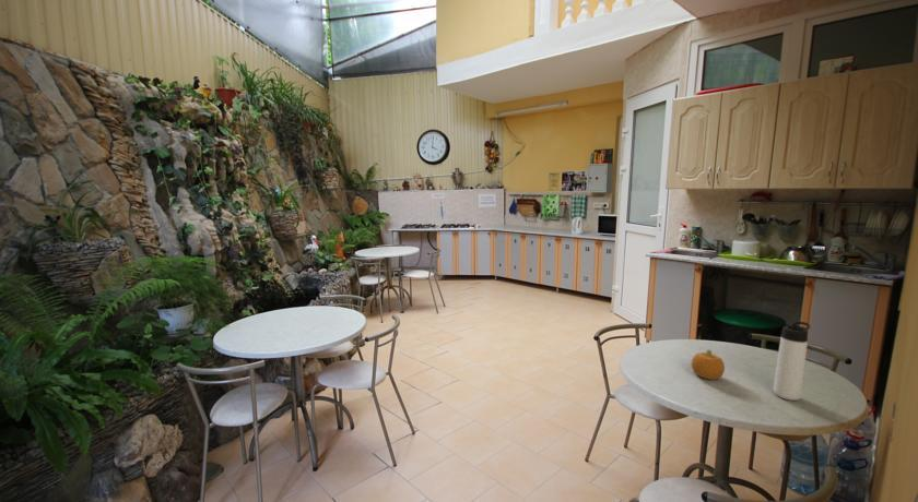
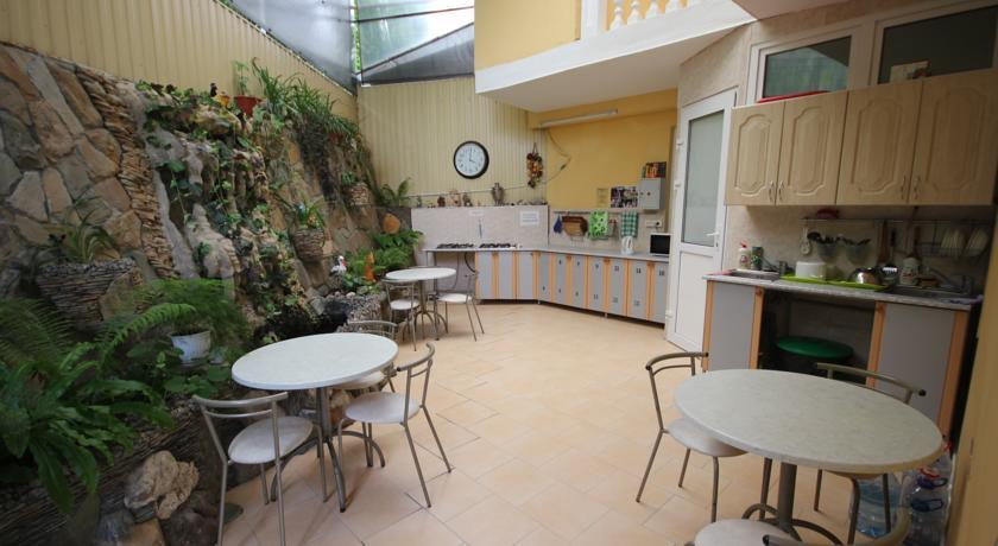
- fruit (707, 362)
- thermos bottle (792, 359)
